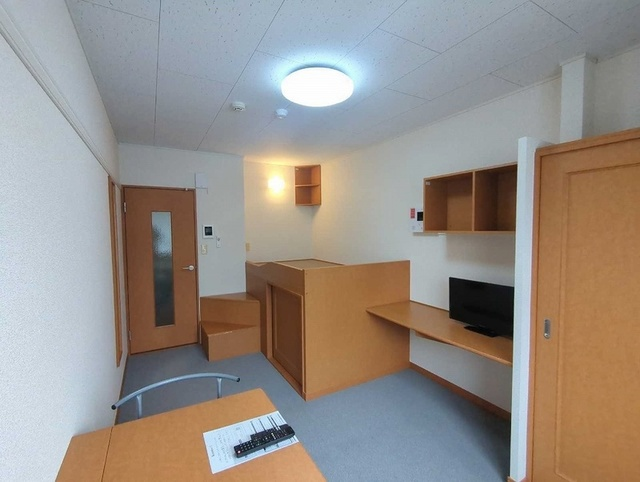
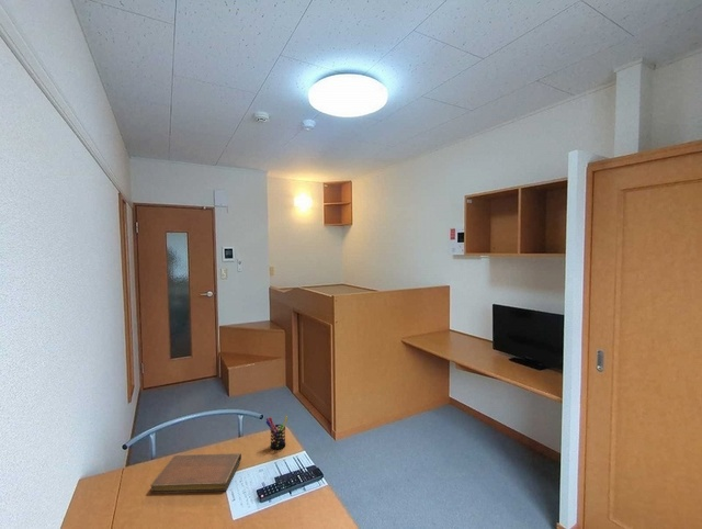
+ pen holder (278, 431)
+ notebook (199, 471)
